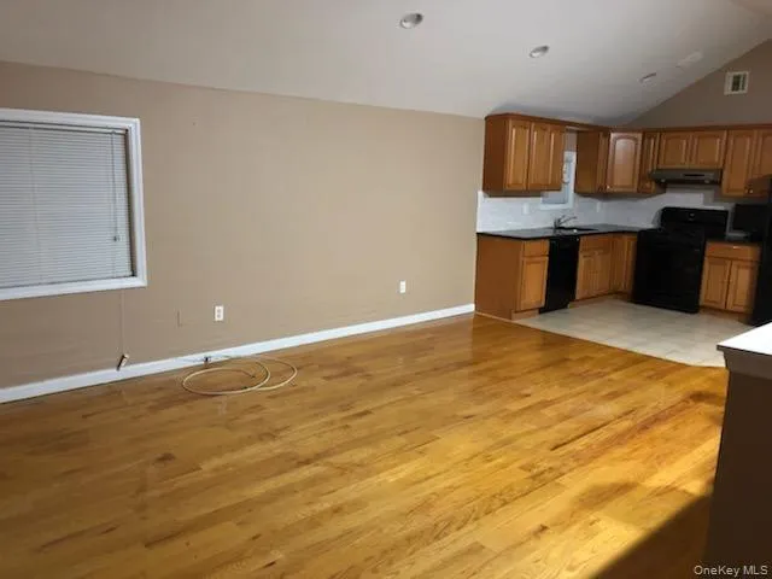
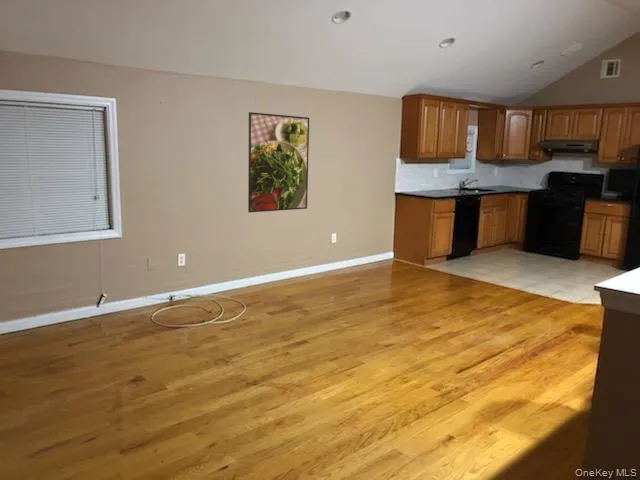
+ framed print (279, 163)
